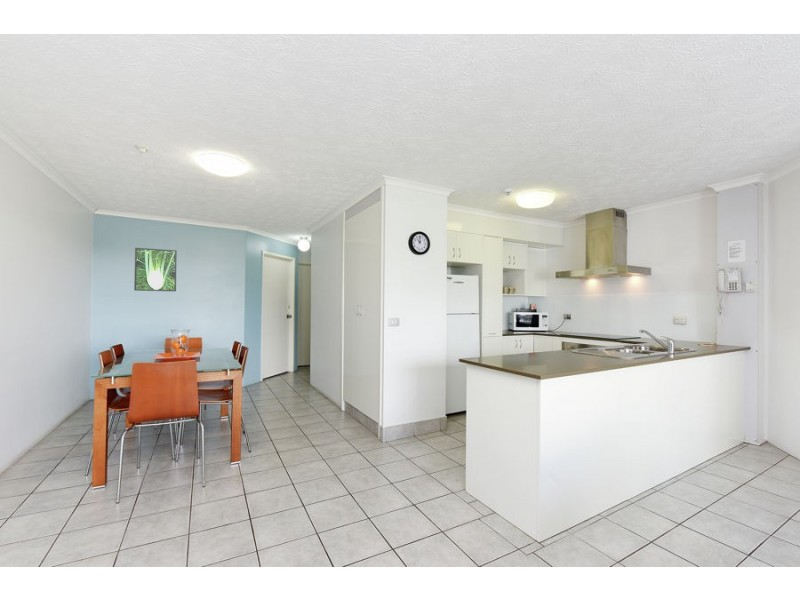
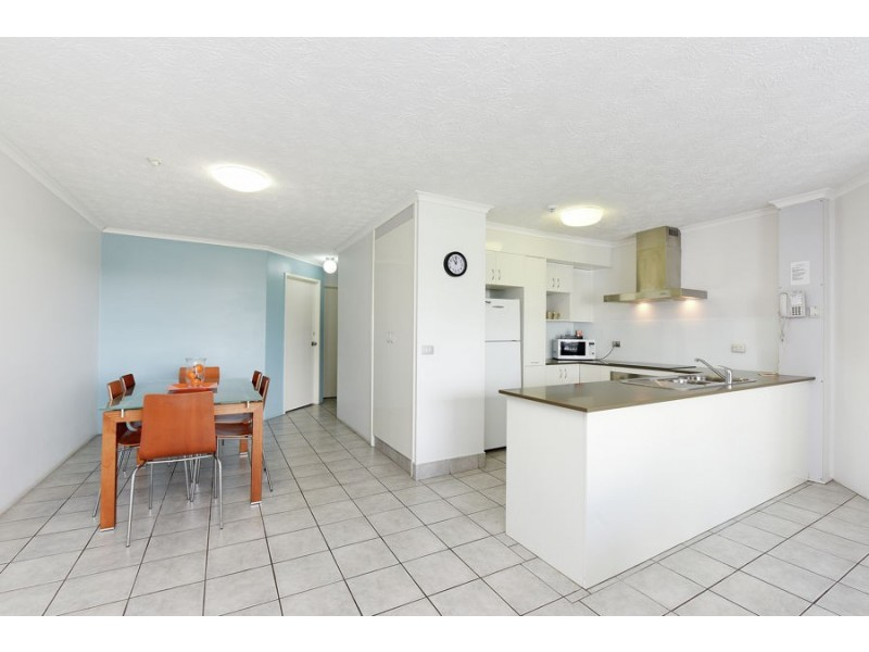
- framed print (156, 270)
